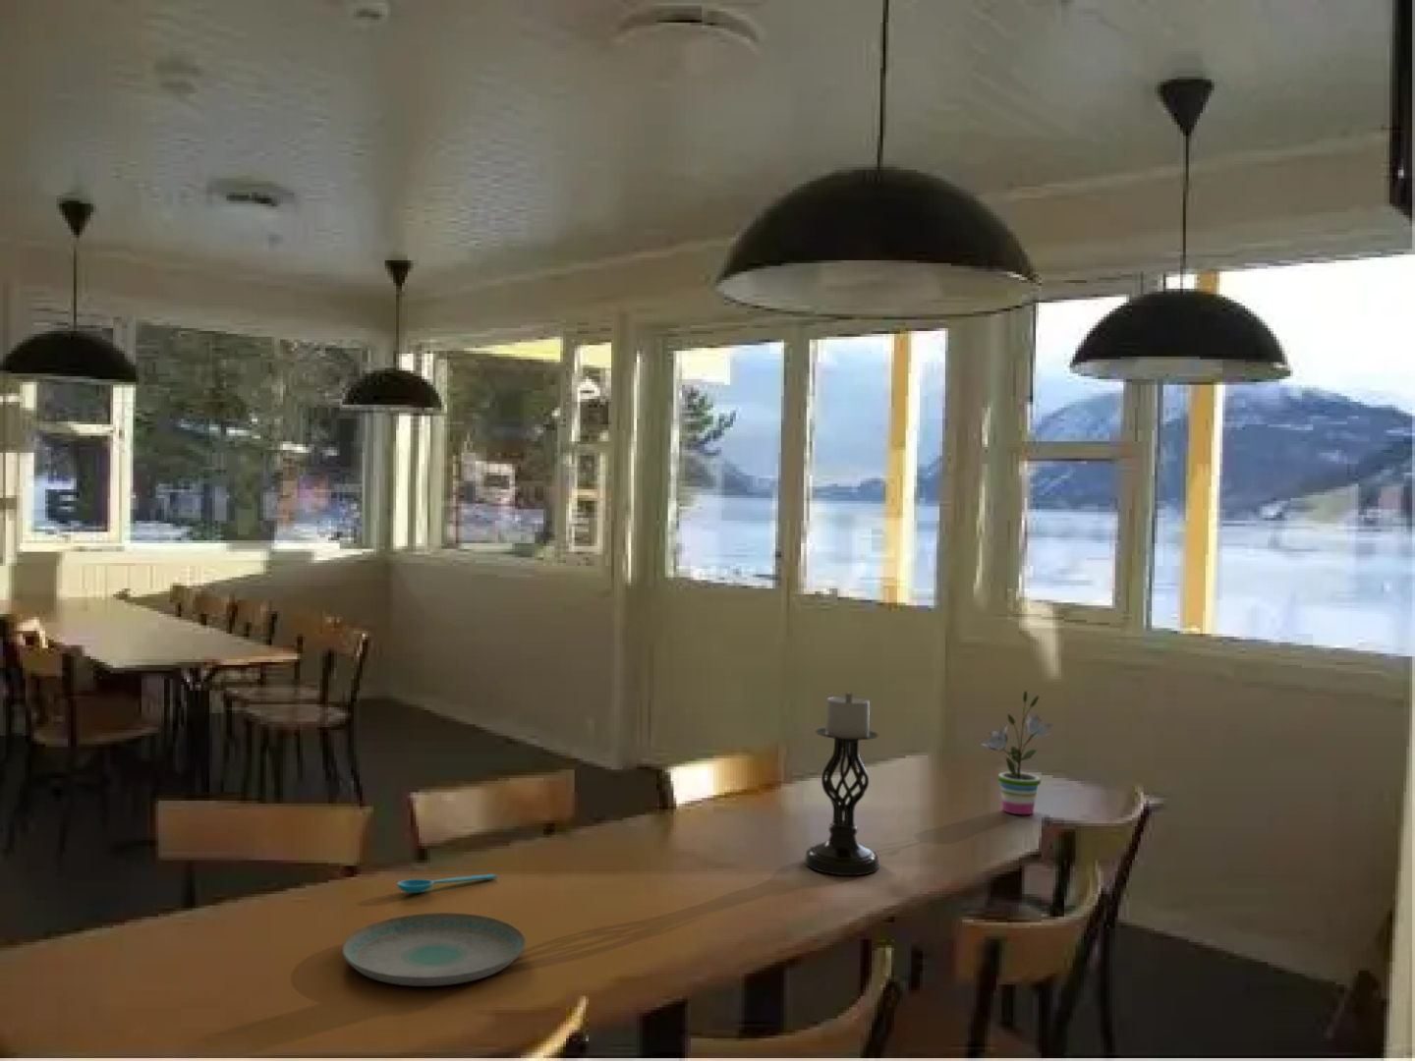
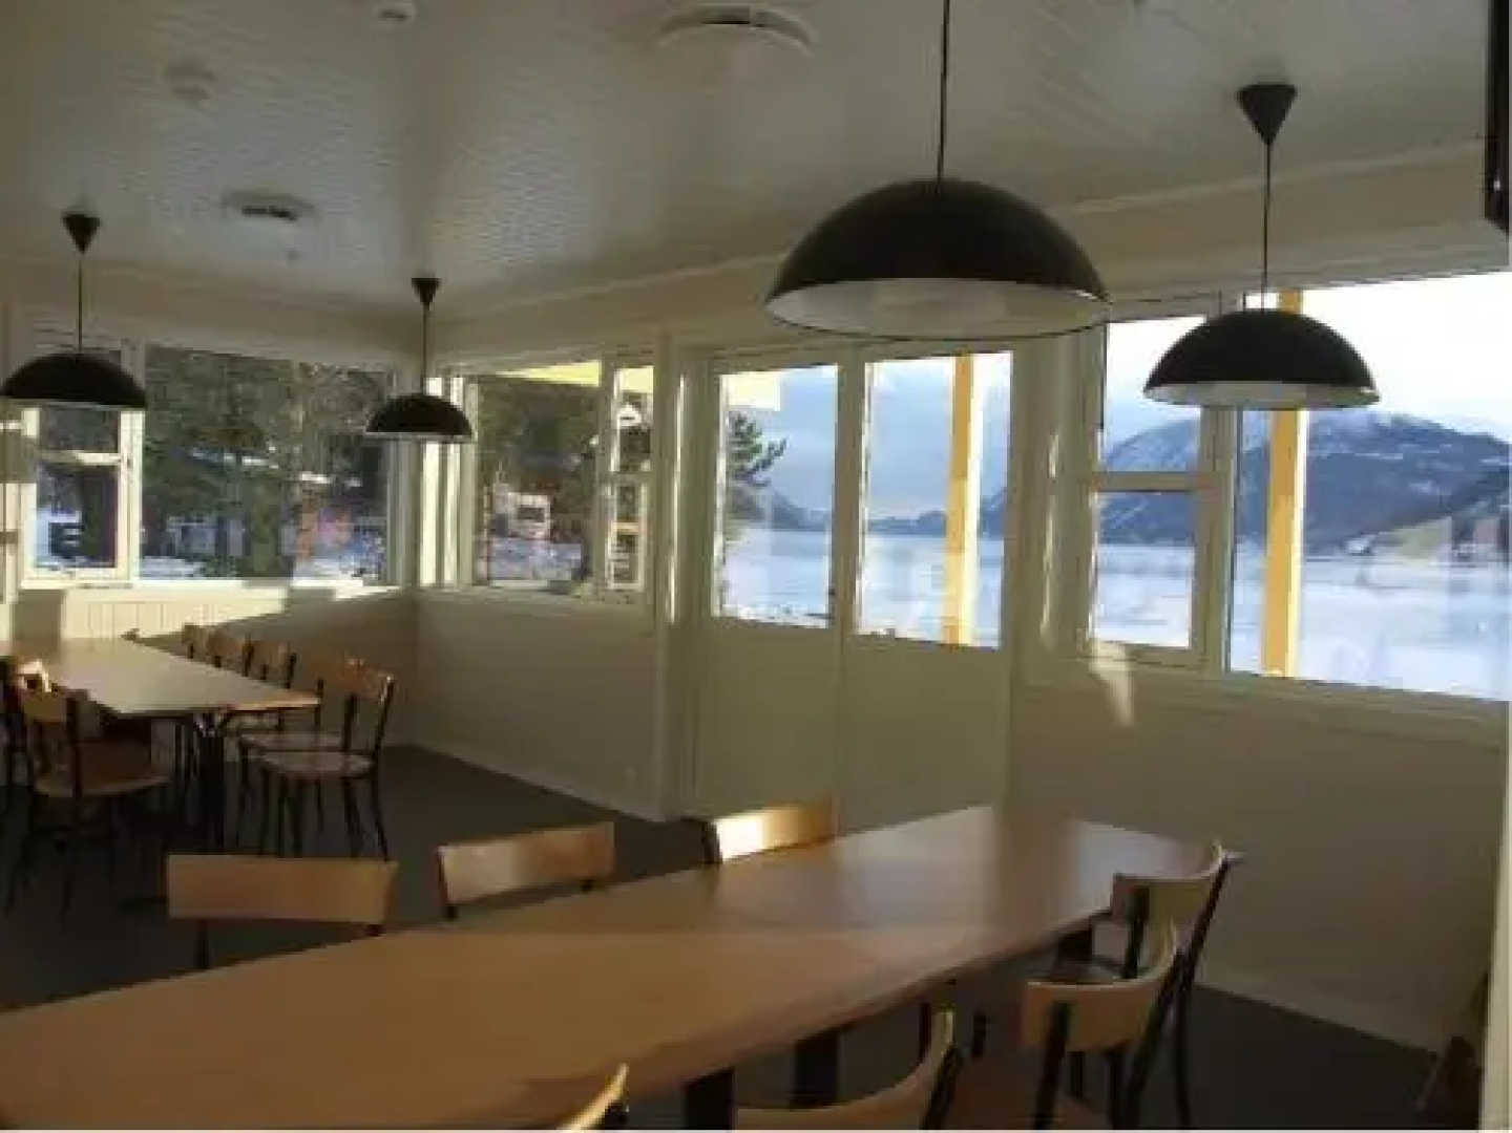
- plate (435, 950)
- candle holder (845, 778)
- potted plant (1015, 748)
- spoon (447, 880)
